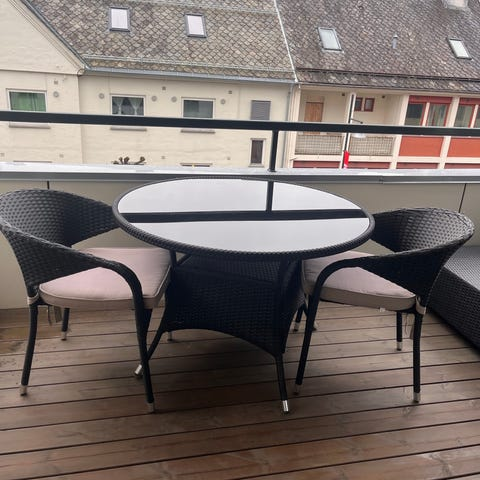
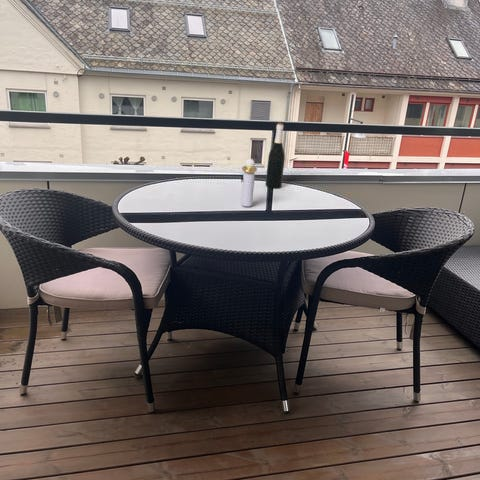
+ wine bottle (276, 156)
+ perfume bottle (248, 182)
